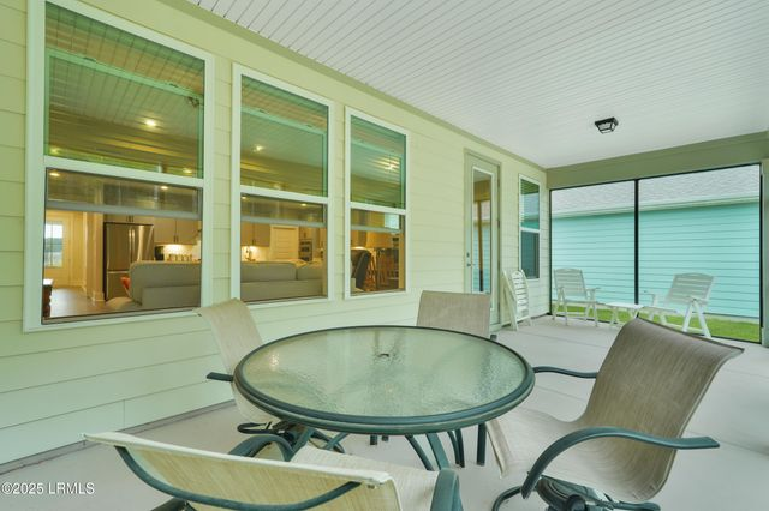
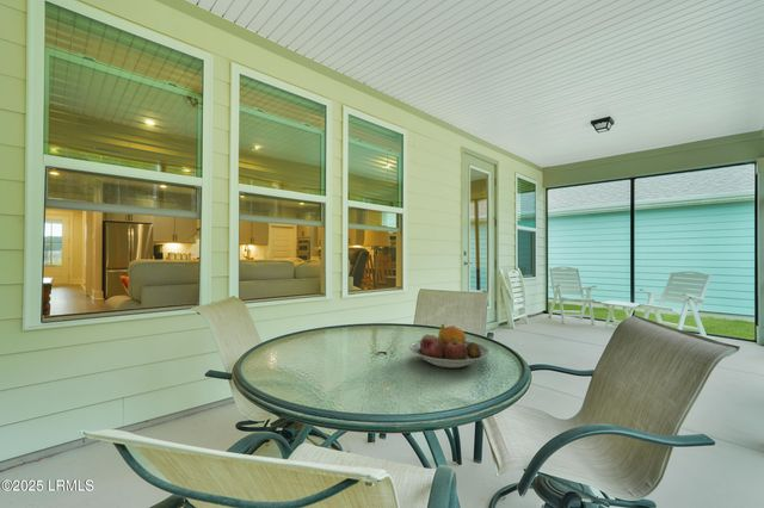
+ fruit bowl (448, 345)
